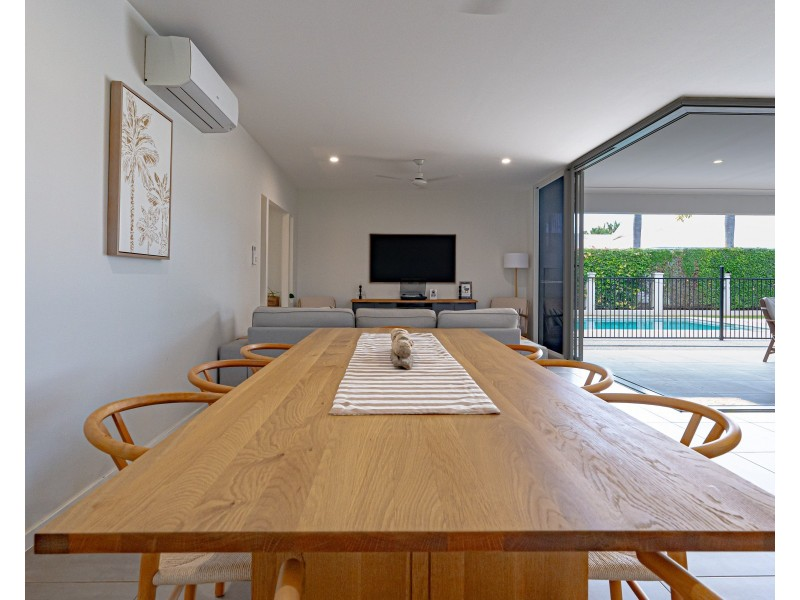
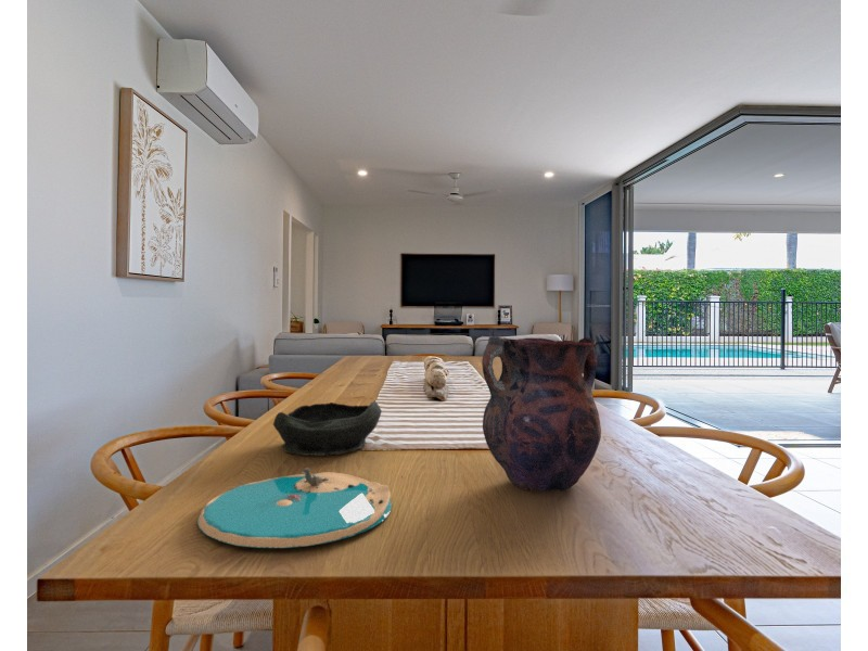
+ plate (298, 492)
+ bowl (329, 422)
+ vase (540, 409)
